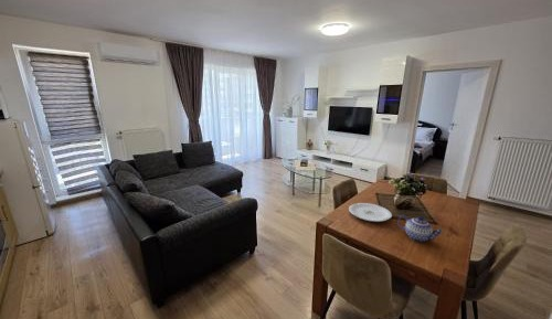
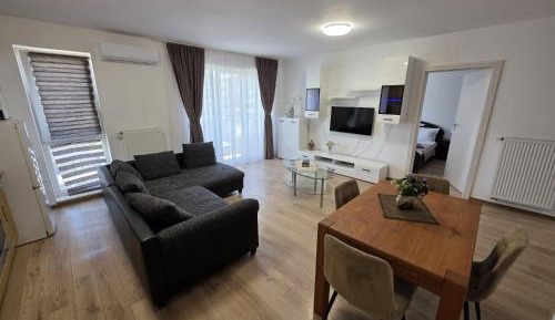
- teapot (418, 226)
- plate (369, 212)
